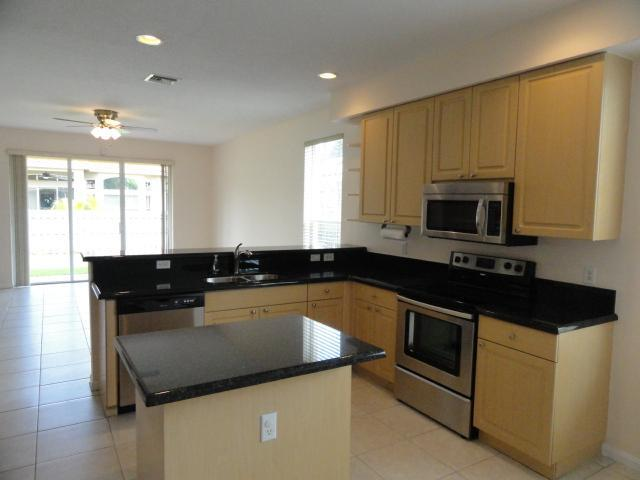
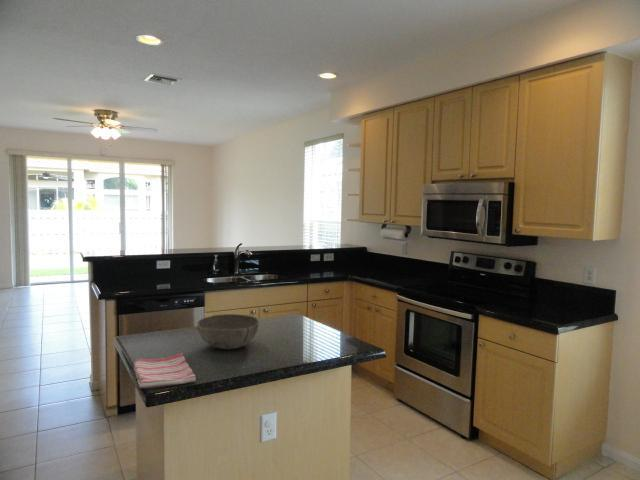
+ bowl (228, 332)
+ dish towel (163, 369)
